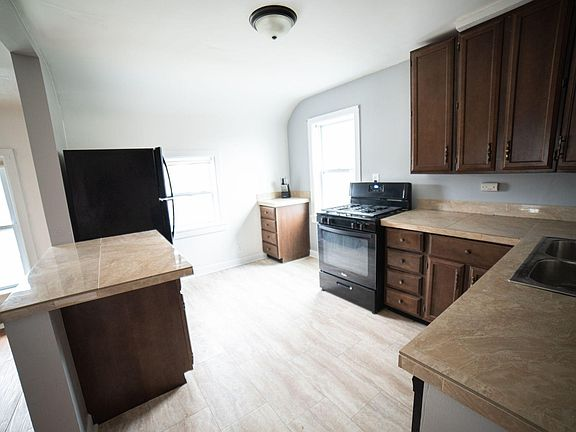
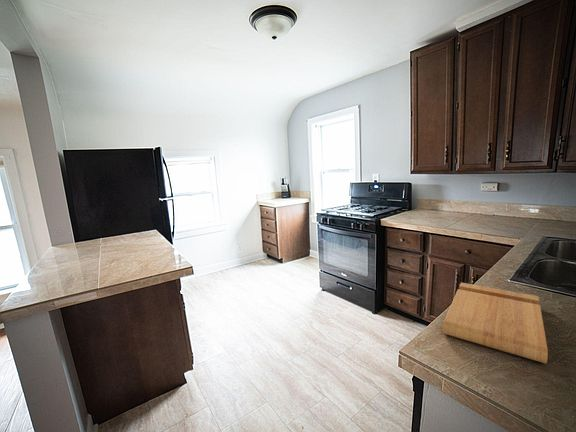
+ cutting board (493, 313)
